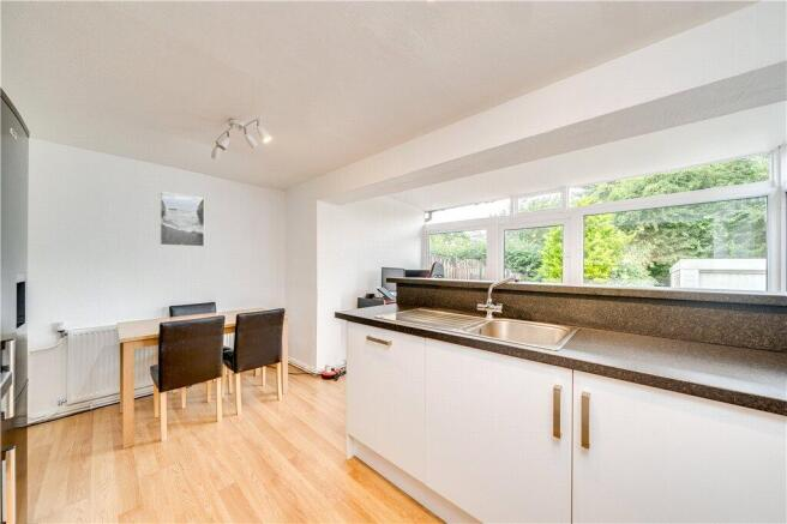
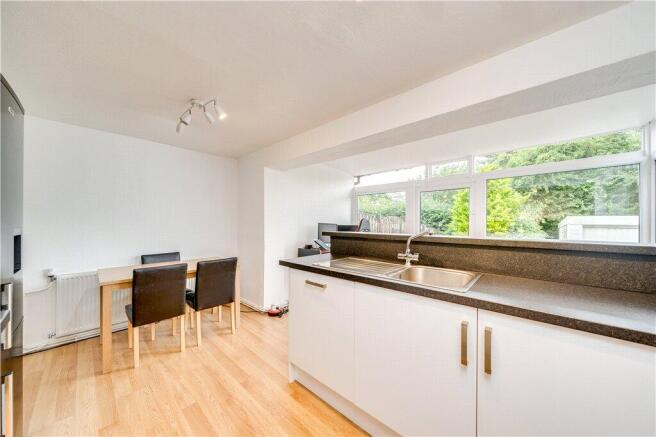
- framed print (182, 219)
